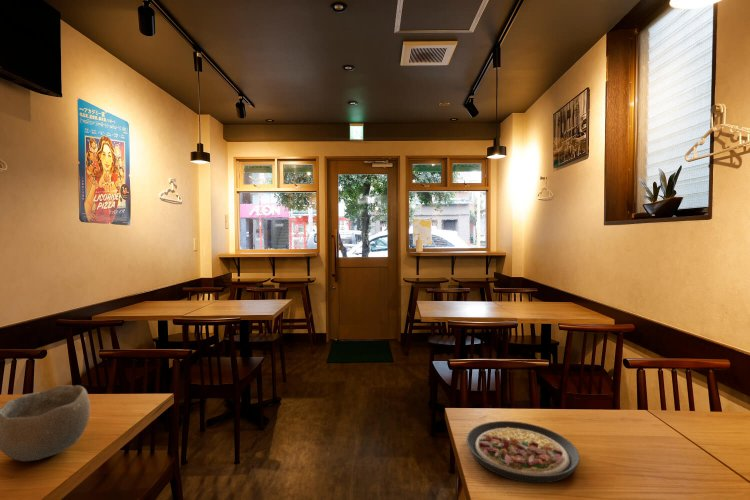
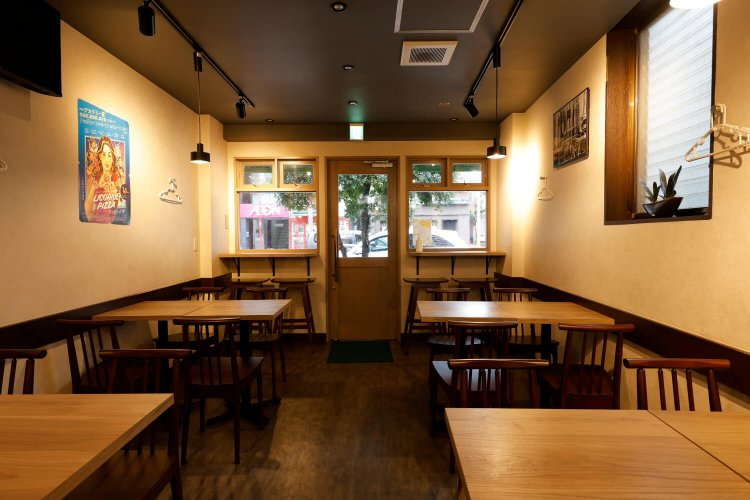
- plate (520, 447)
- bowl (44, 424)
